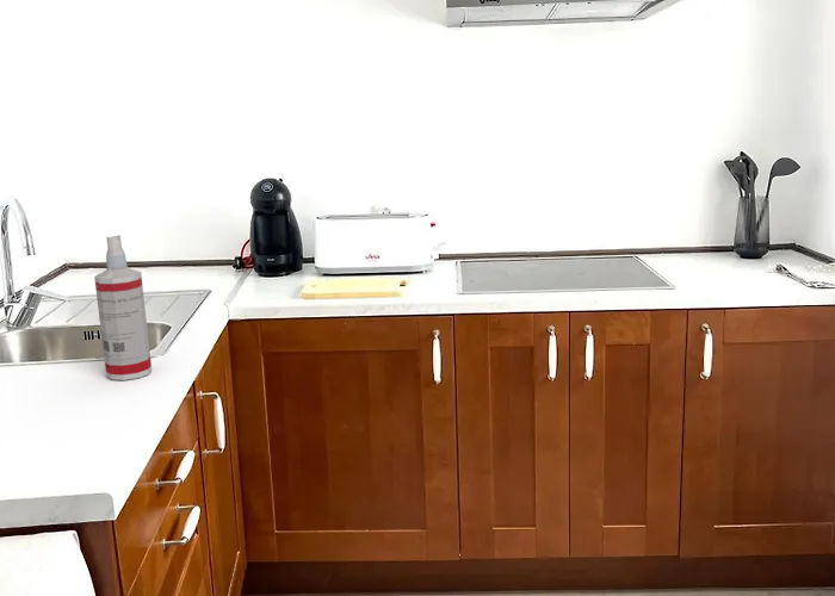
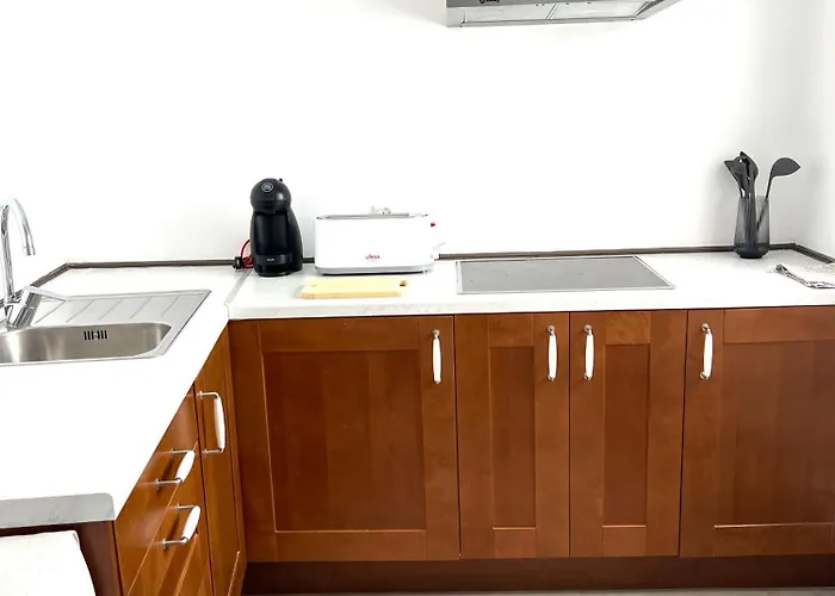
- spray bottle (120, 305)
